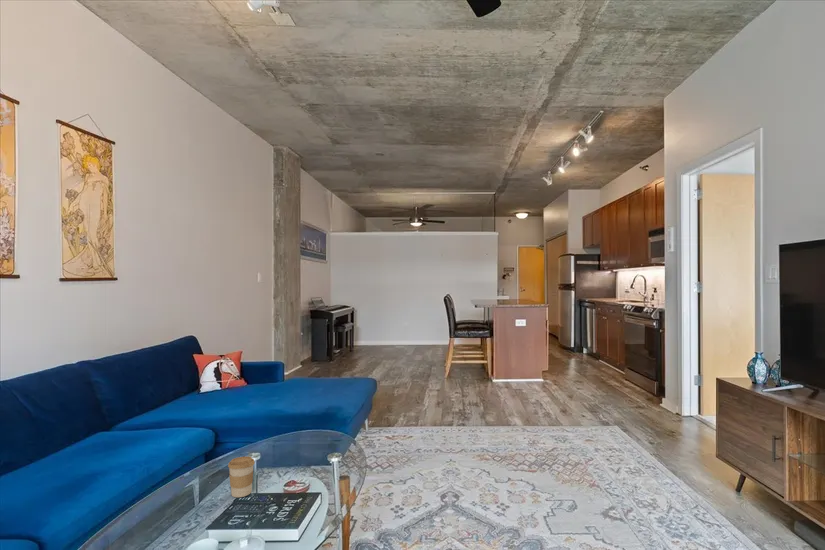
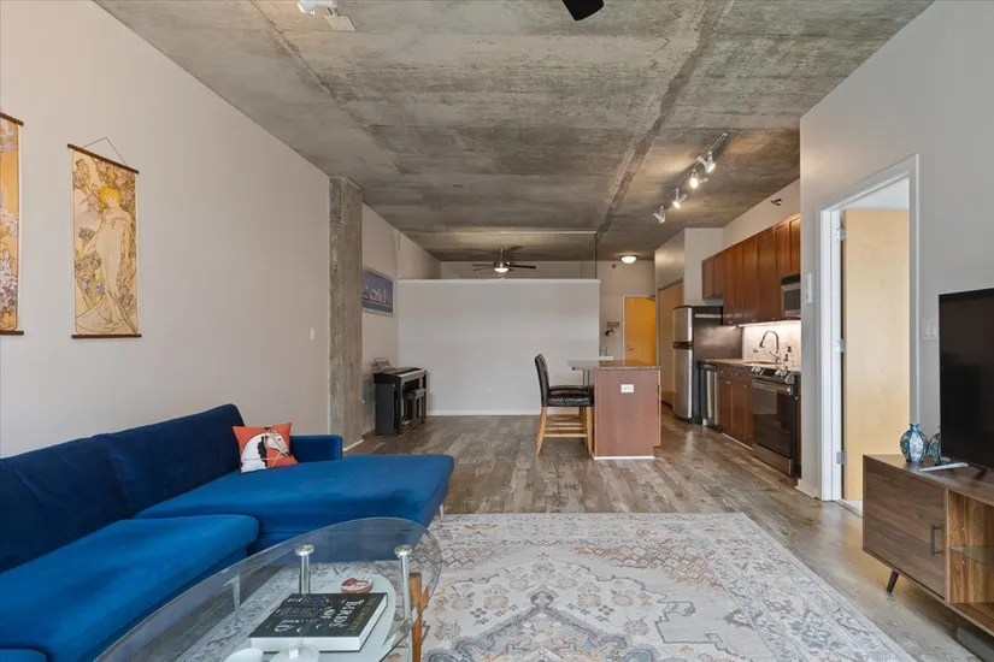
- coffee cup (241, 475)
